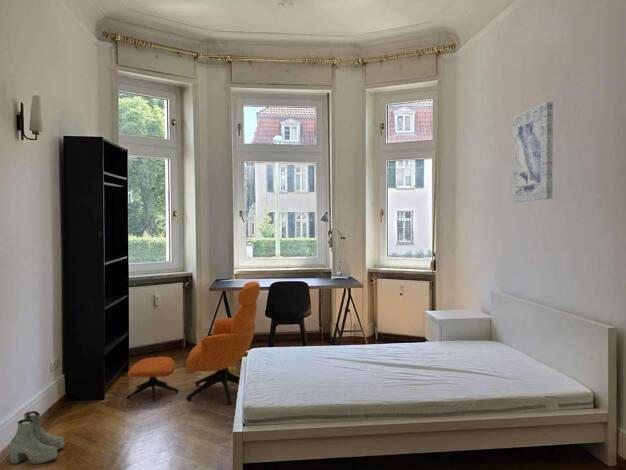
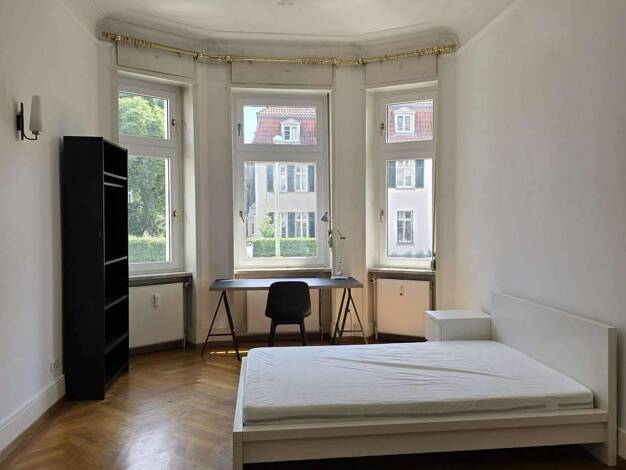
- armchair (199, 341)
- wall art (531, 155)
- boots (37, 435)
